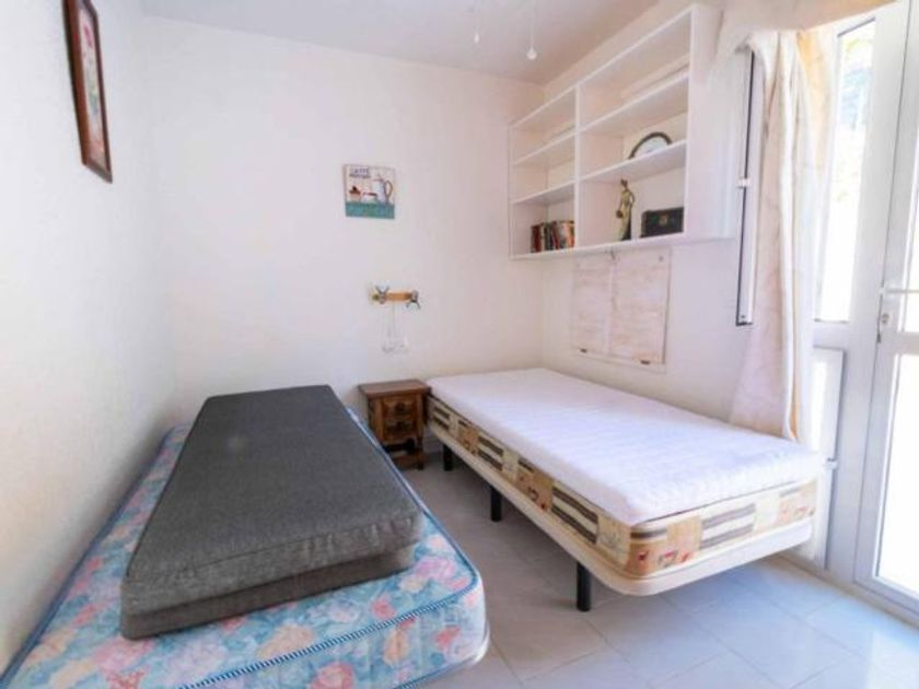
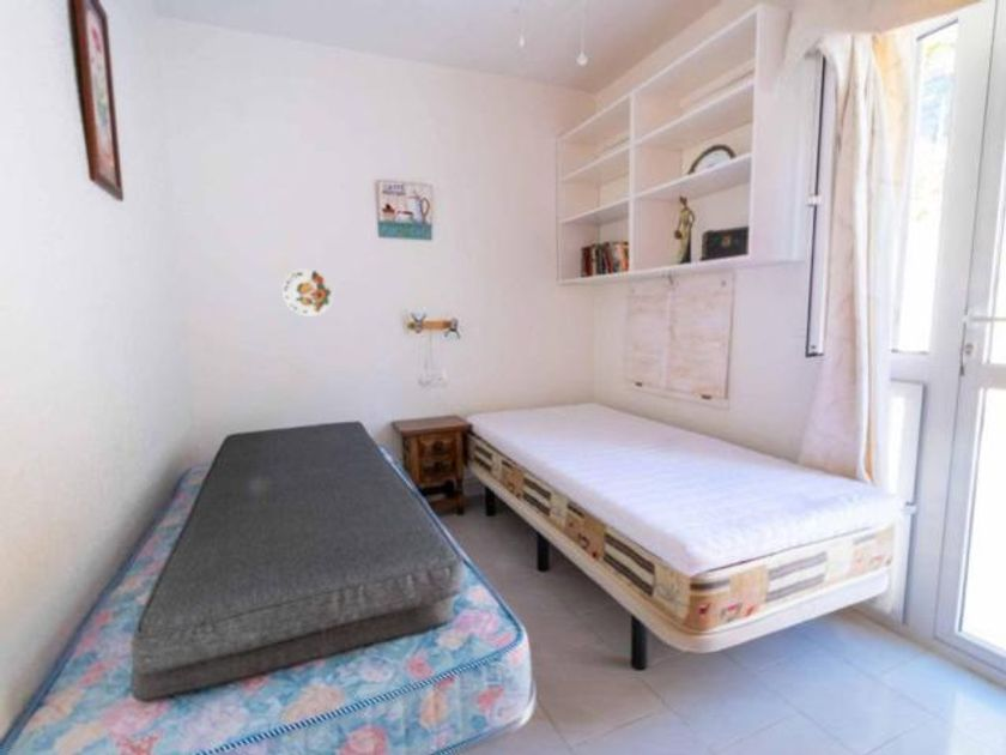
+ decorative plate (308, 292)
